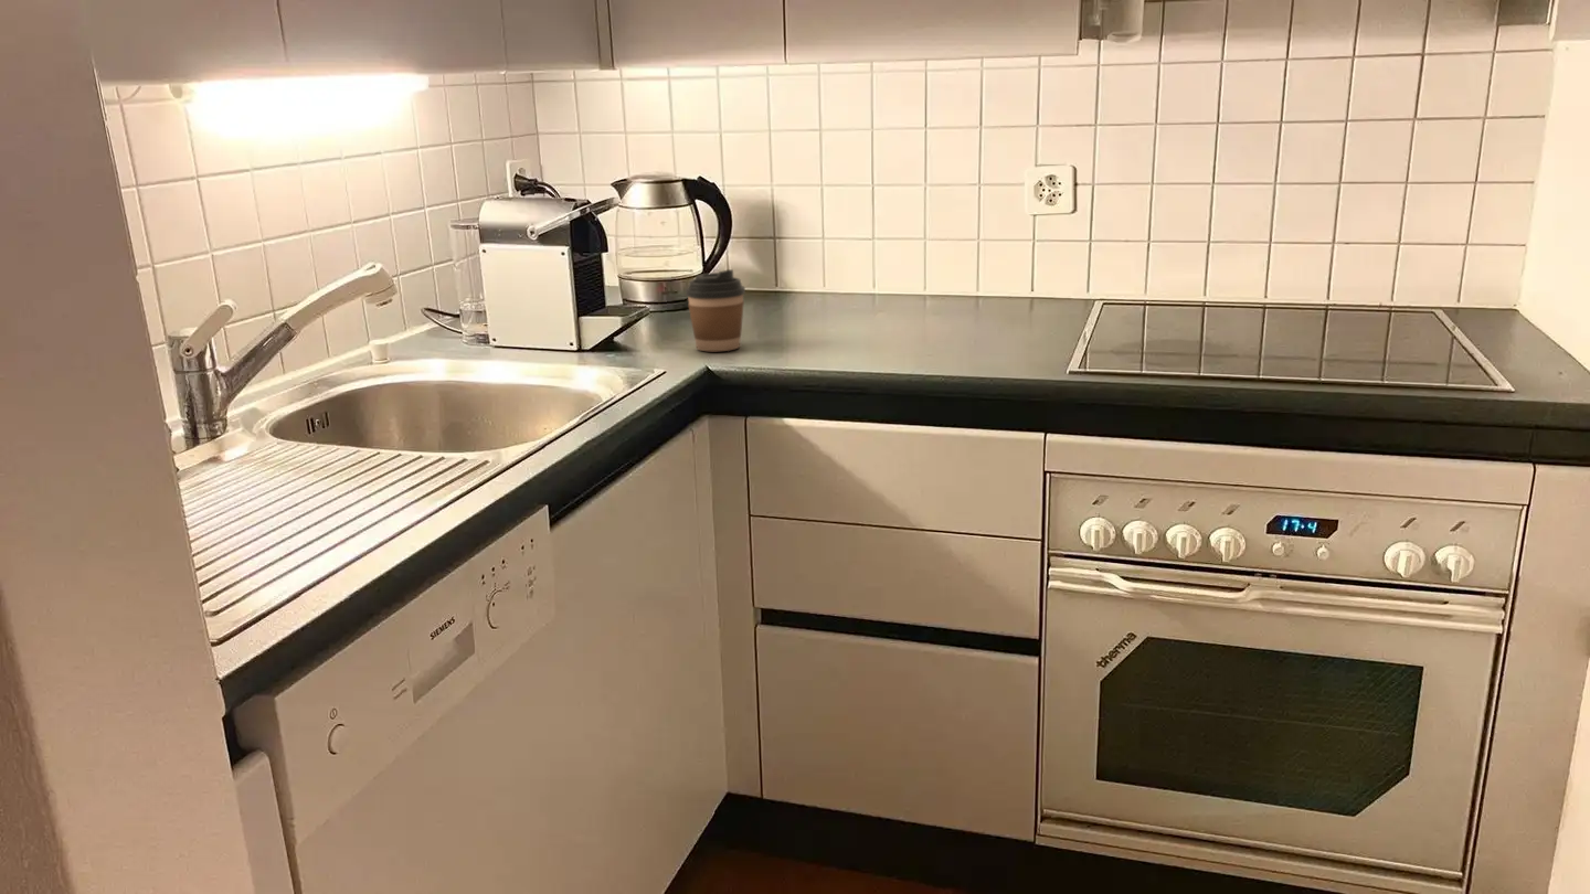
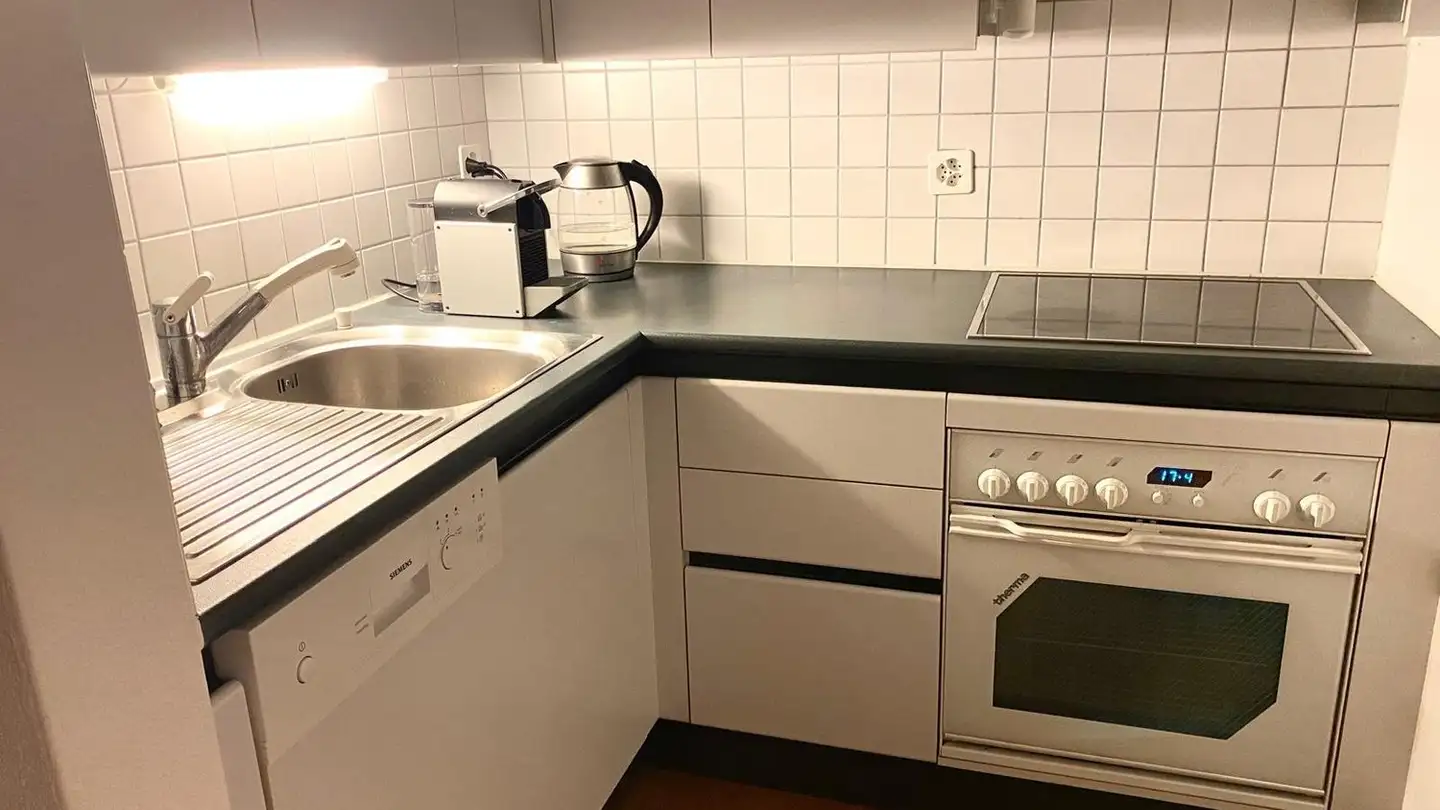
- coffee cup (716, 309)
